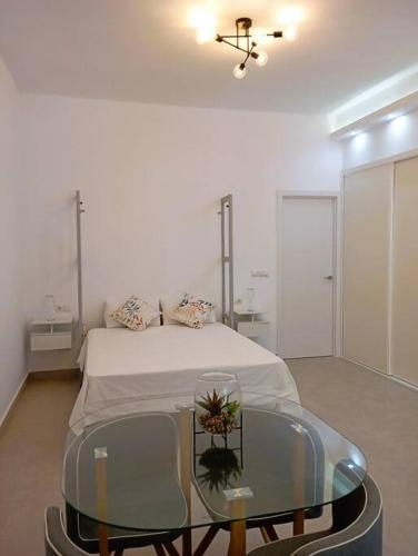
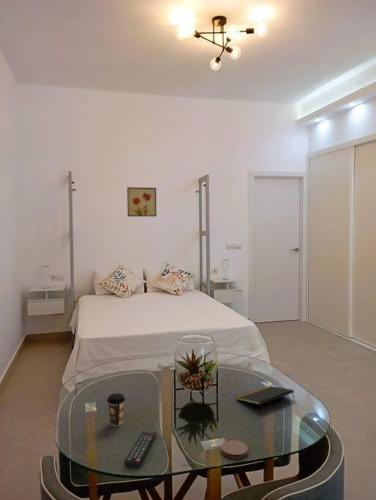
+ remote control (141, 448)
+ notepad (264, 394)
+ wall art (141, 202)
+ coffee cup (116, 409)
+ coaster (234, 449)
